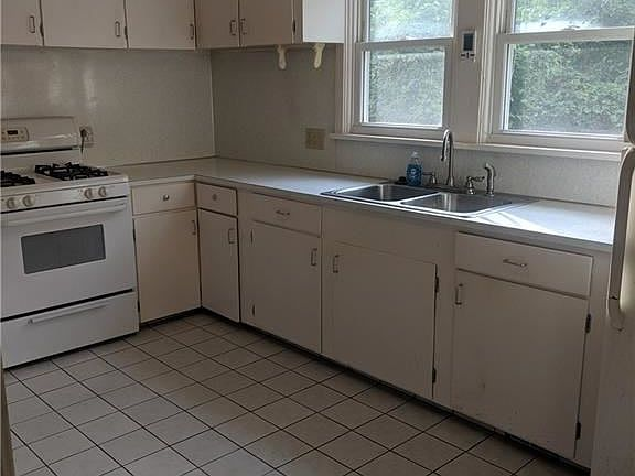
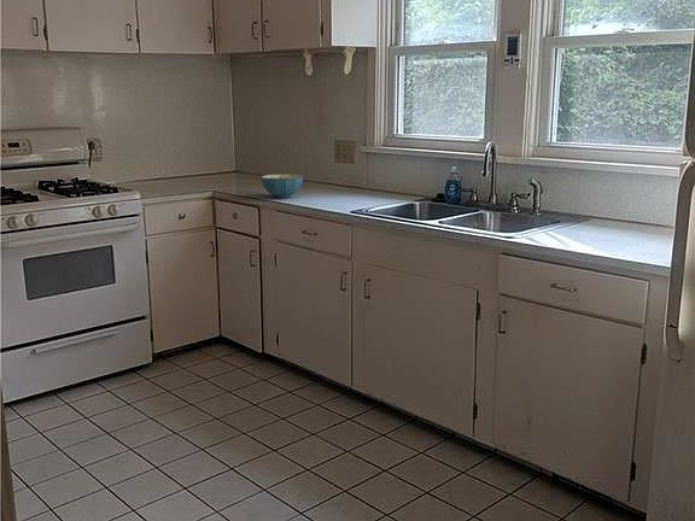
+ cereal bowl (282, 186)
